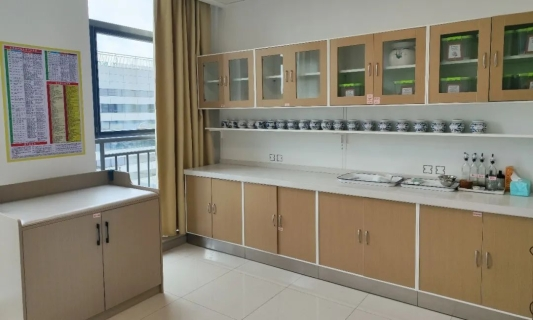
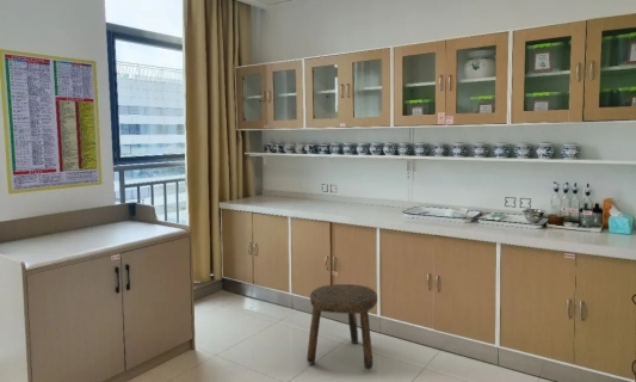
+ stool (348, 324)
